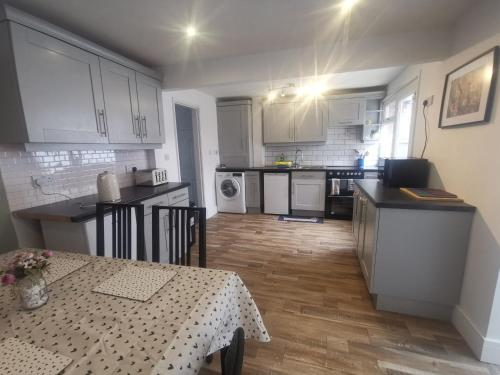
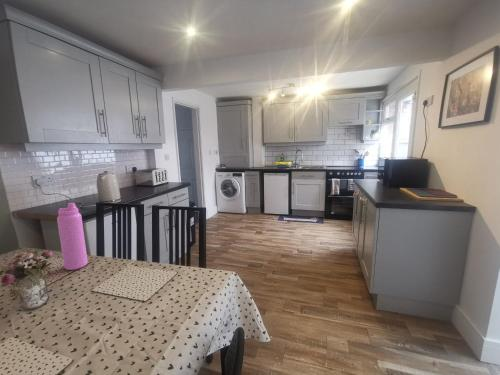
+ water bottle (72, 235)
